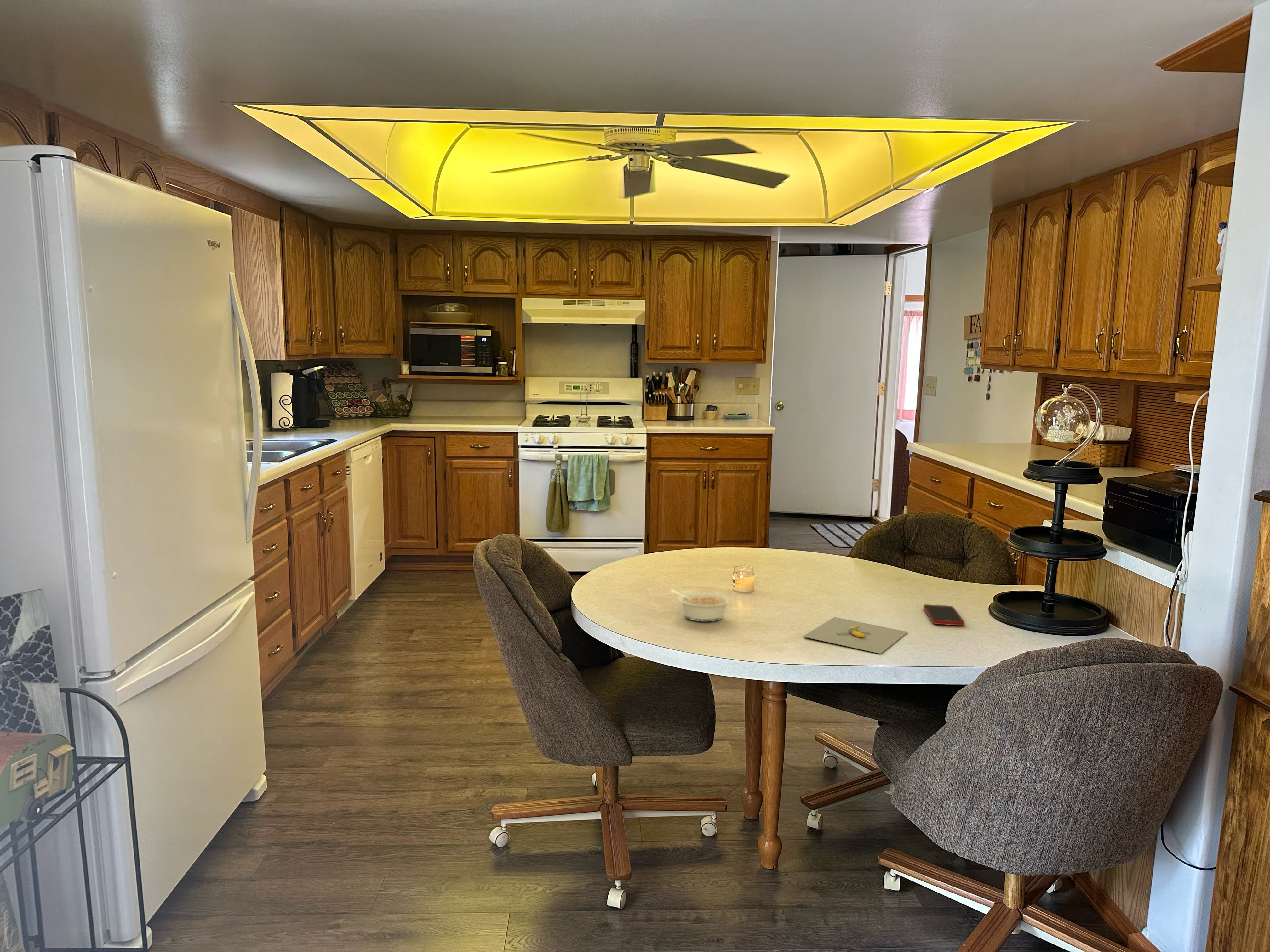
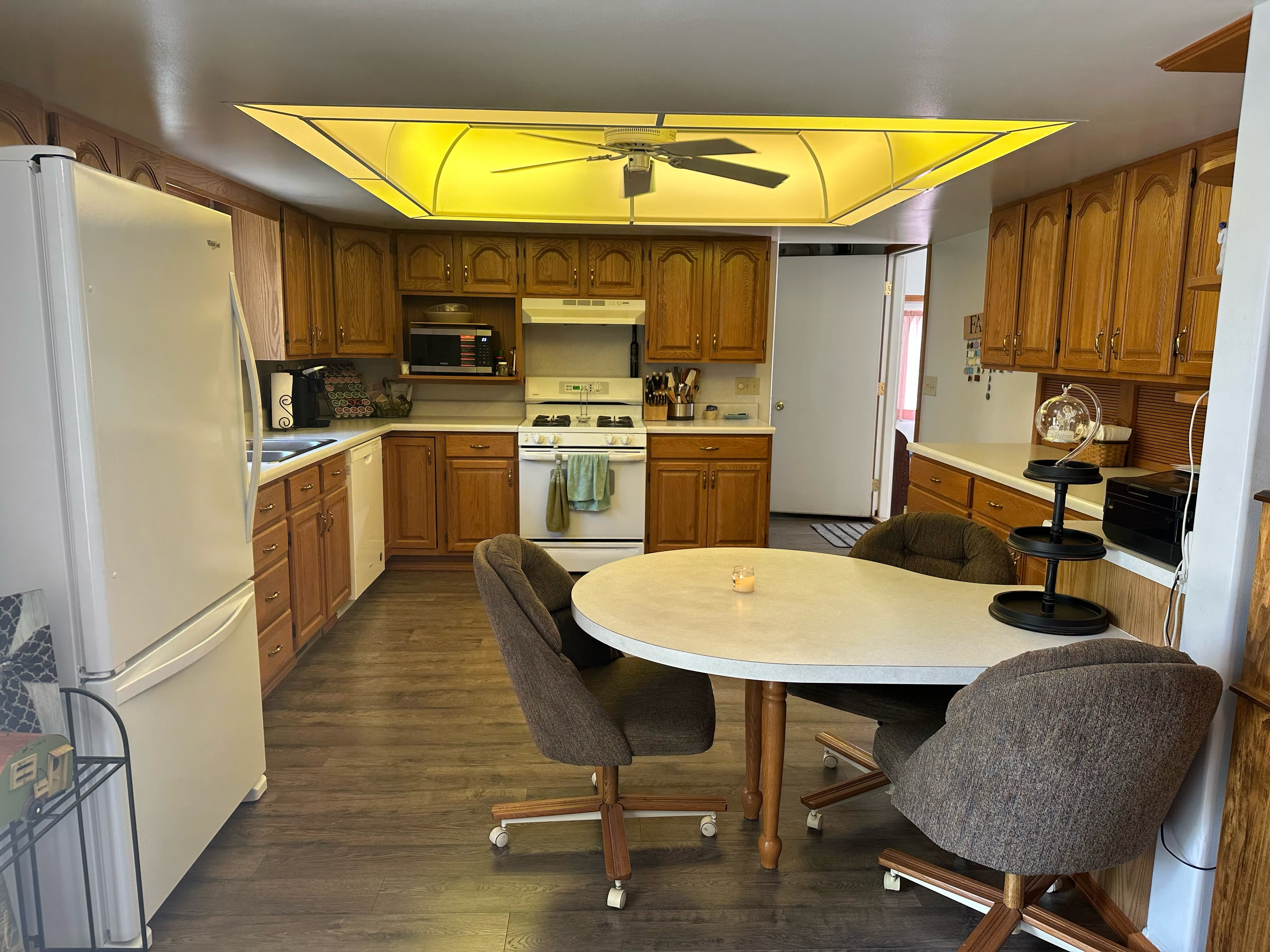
- legume (702, 606)
- banana (856, 632)
- cell phone (943, 615)
